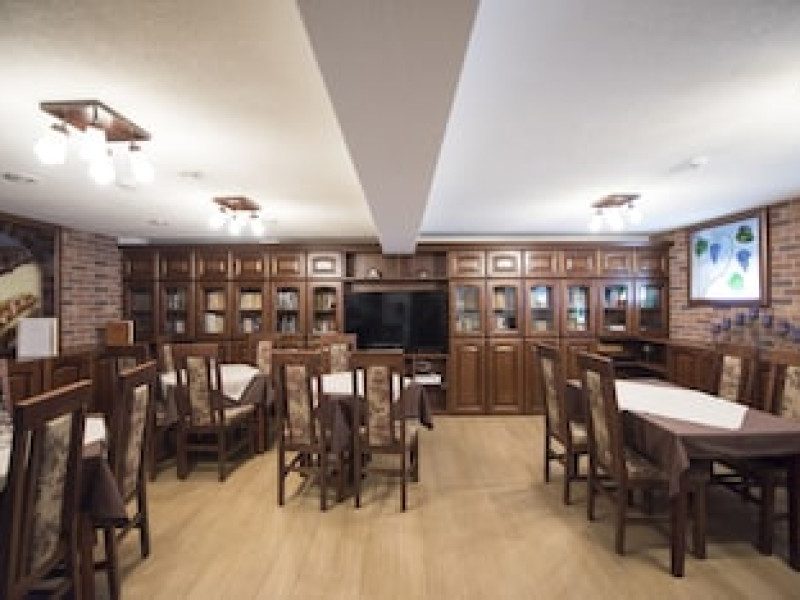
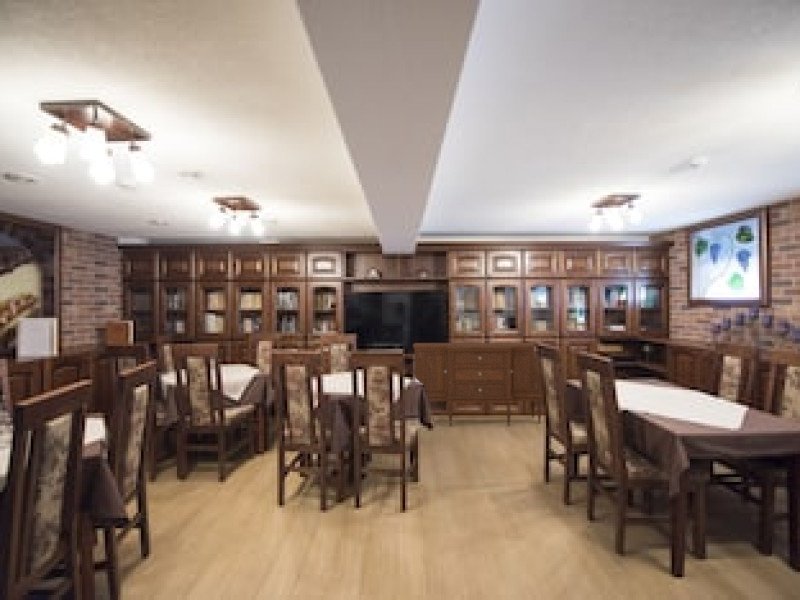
+ sideboard (476, 383)
